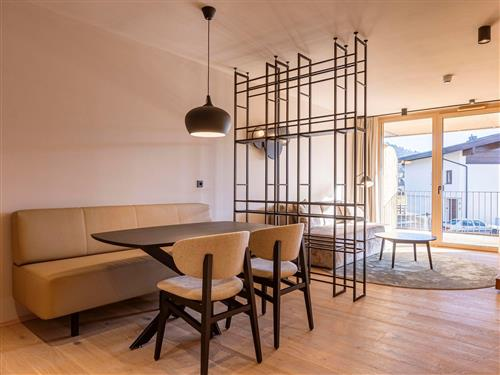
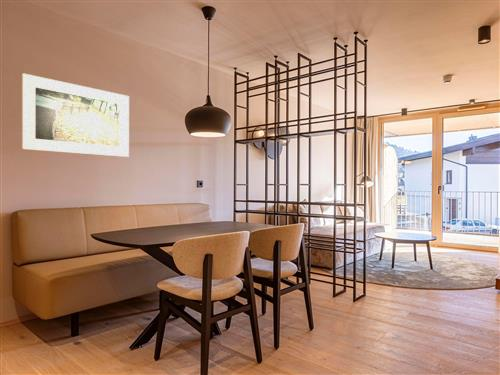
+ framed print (81, 119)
